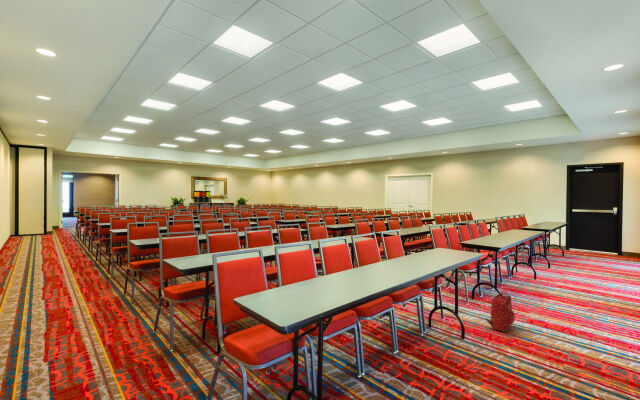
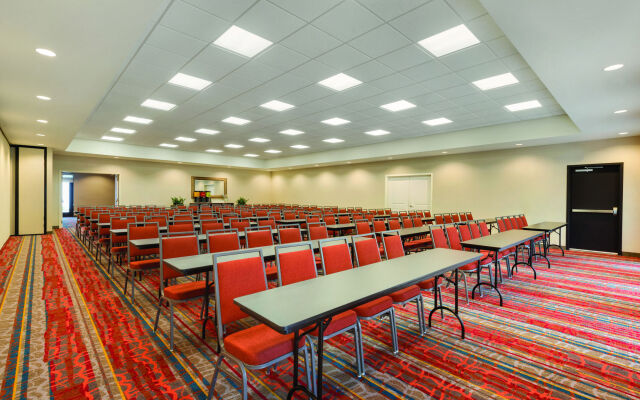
- backpack (498, 309)
